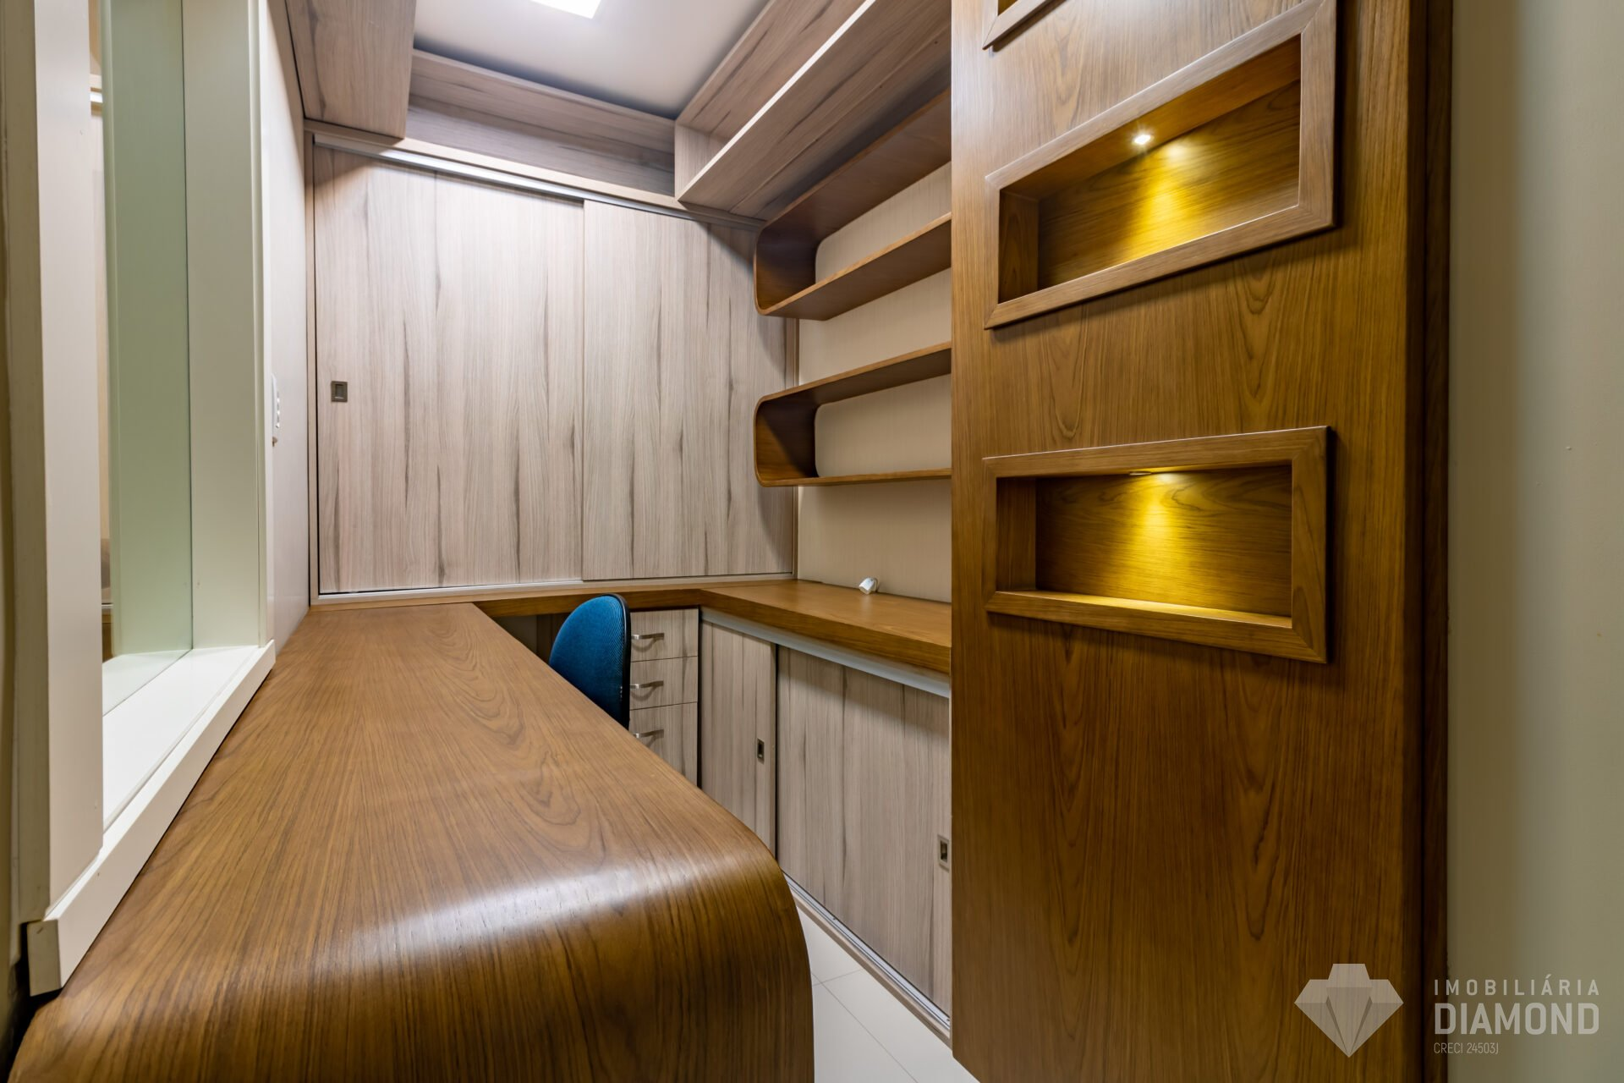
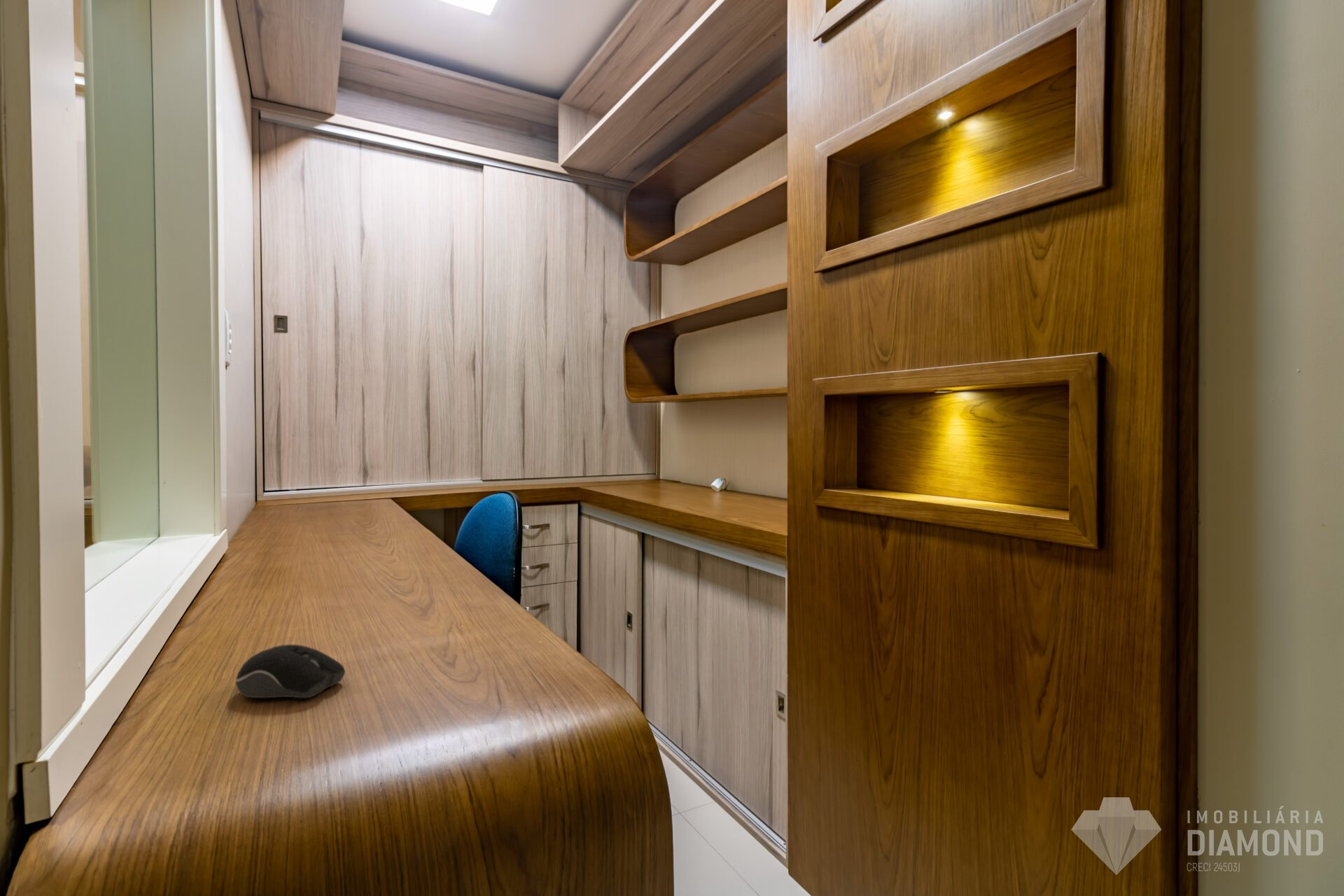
+ computer mouse (288, 666)
